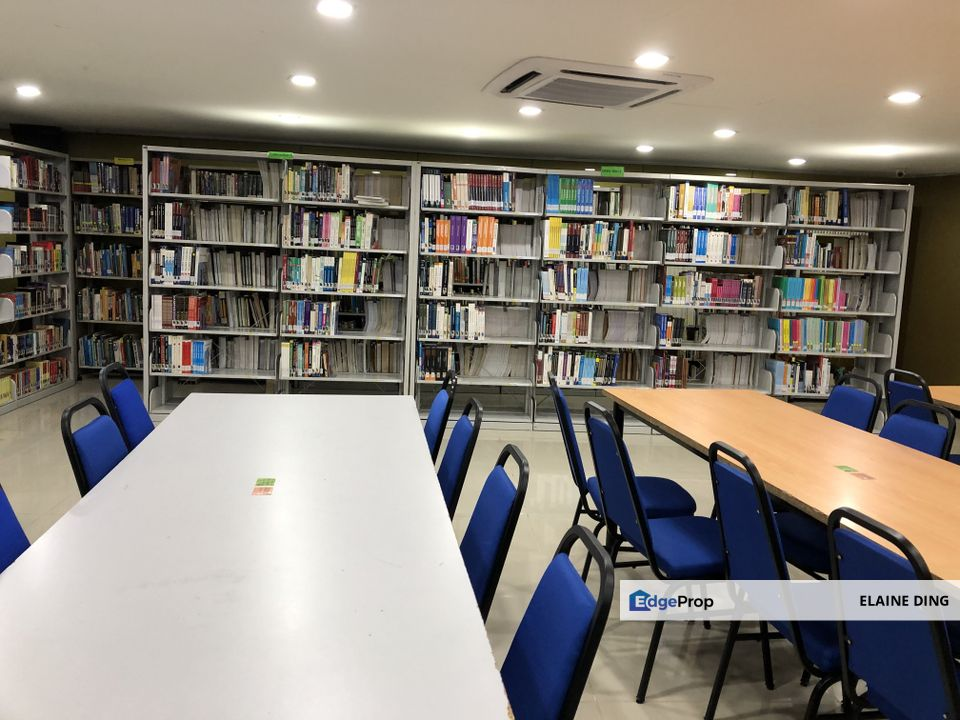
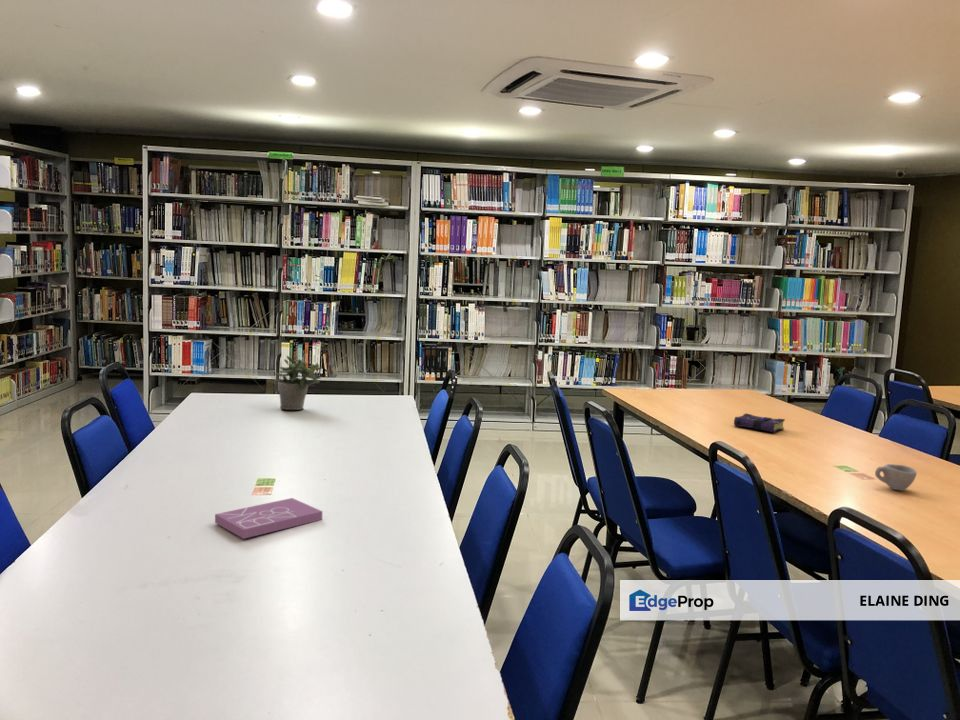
+ book (269, 516)
+ potted plant (299, 382)
+ book (758, 422)
+ cup (894, 477)
